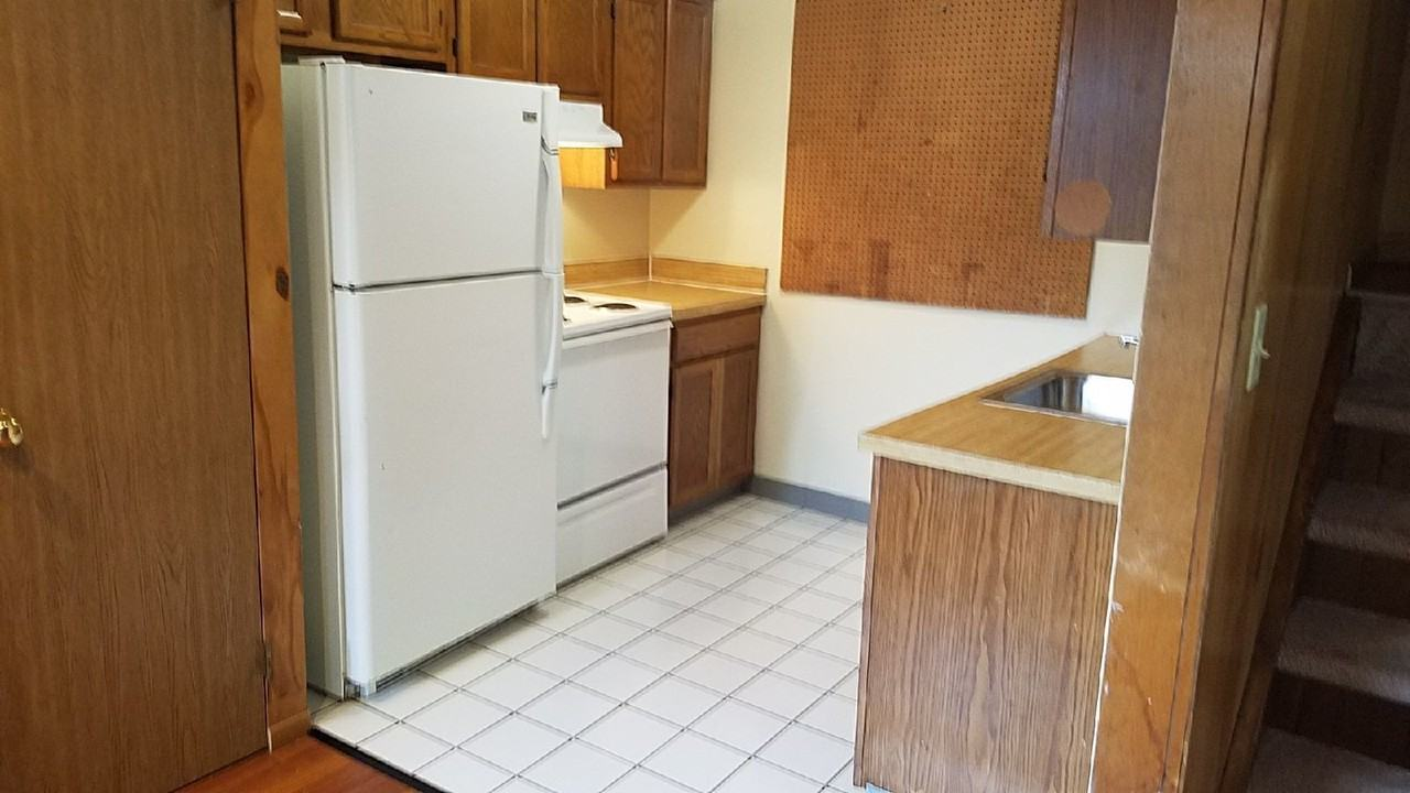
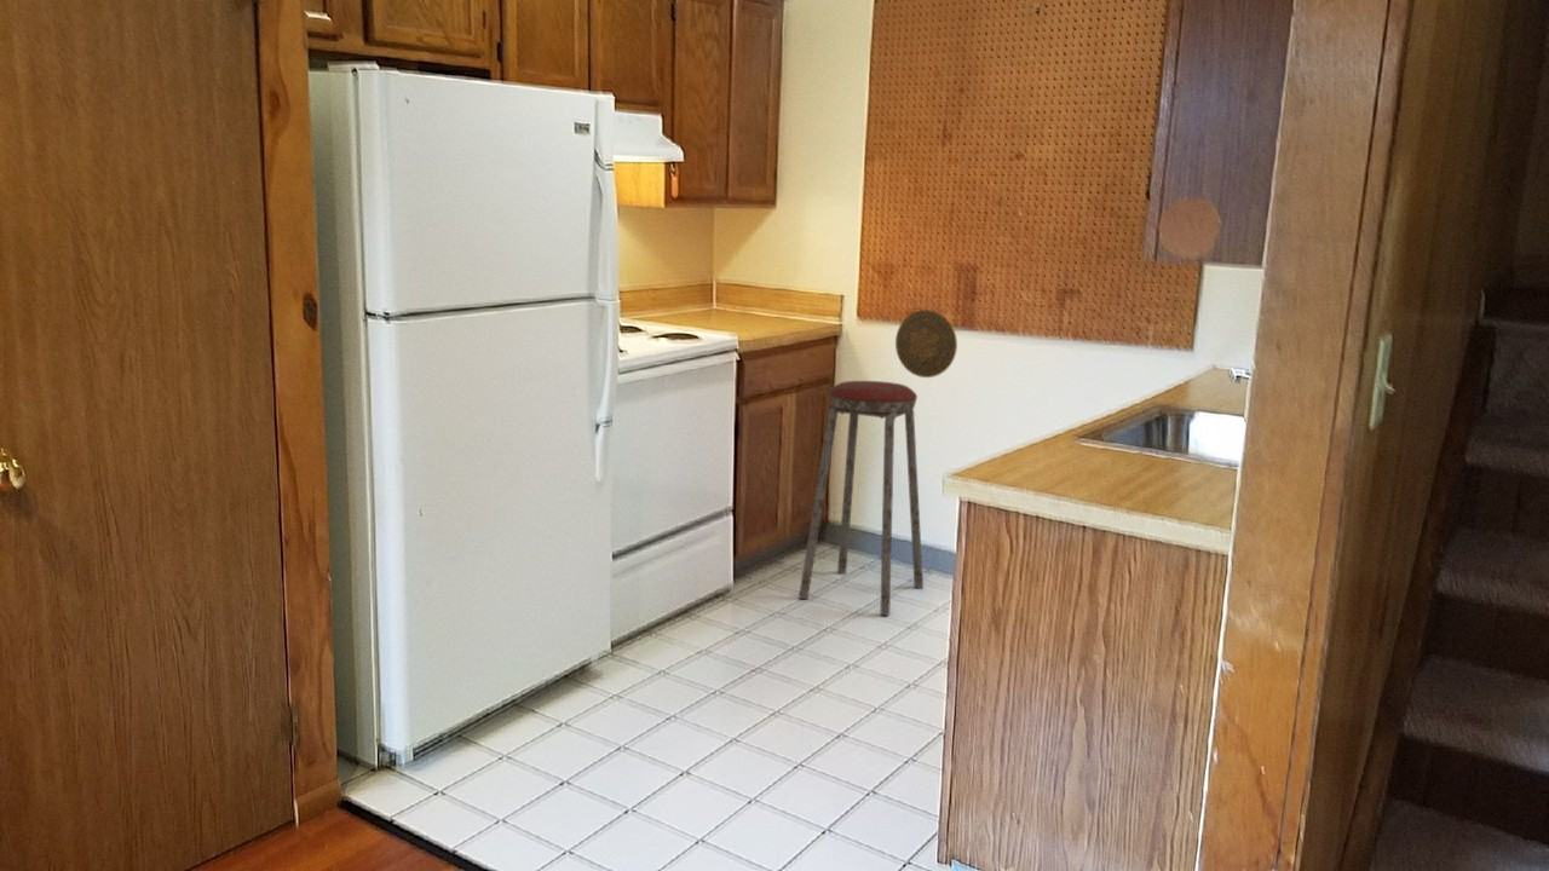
+ decorative plate (925, 344)
+ music stool (852, 490)
